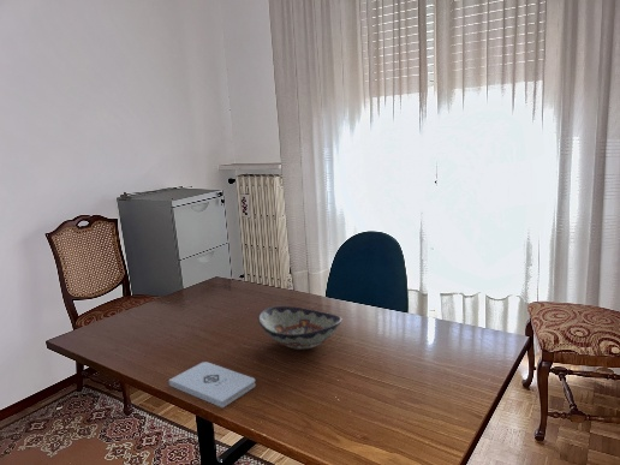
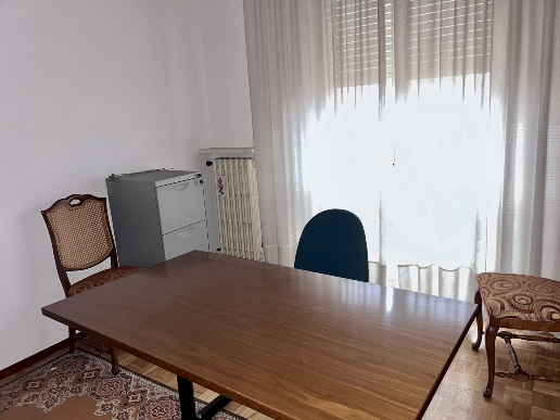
- notepad (213, 382)
- decorative bowl (299, 329)
